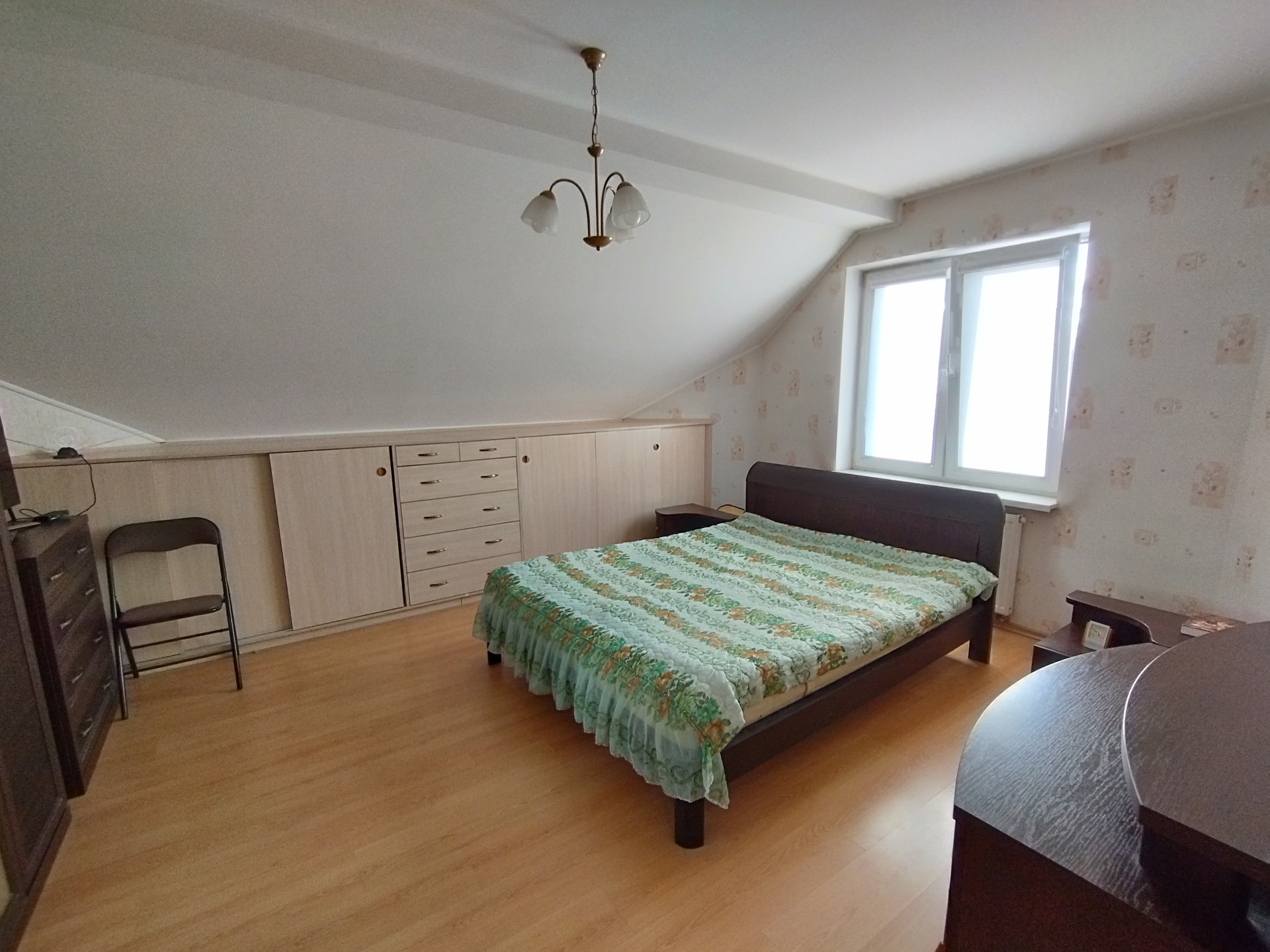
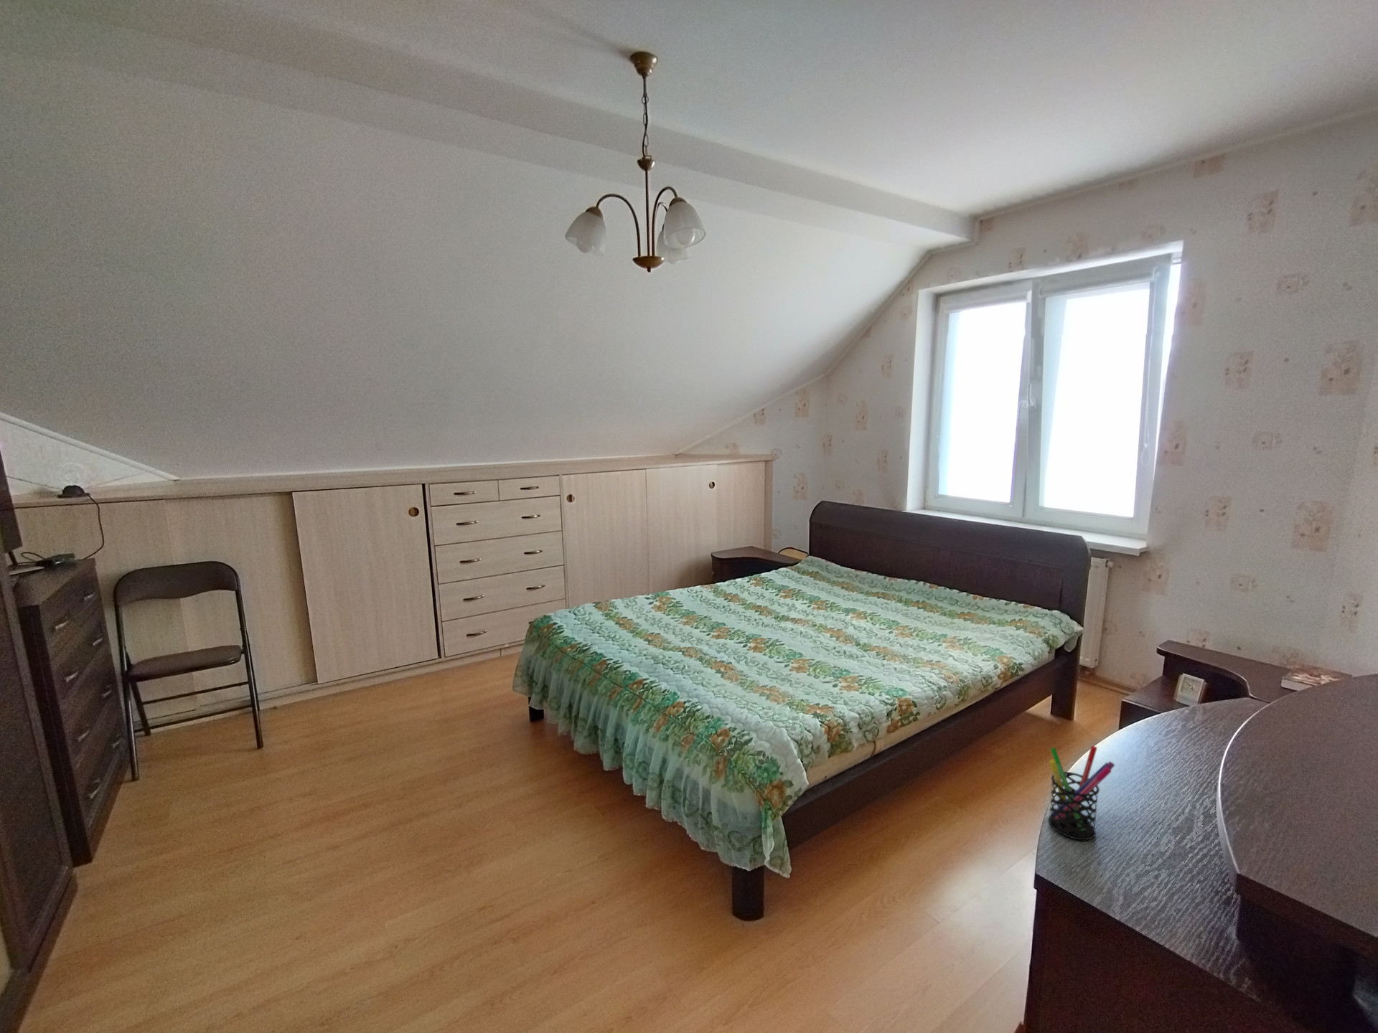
+ pen holder (1071, 787)
